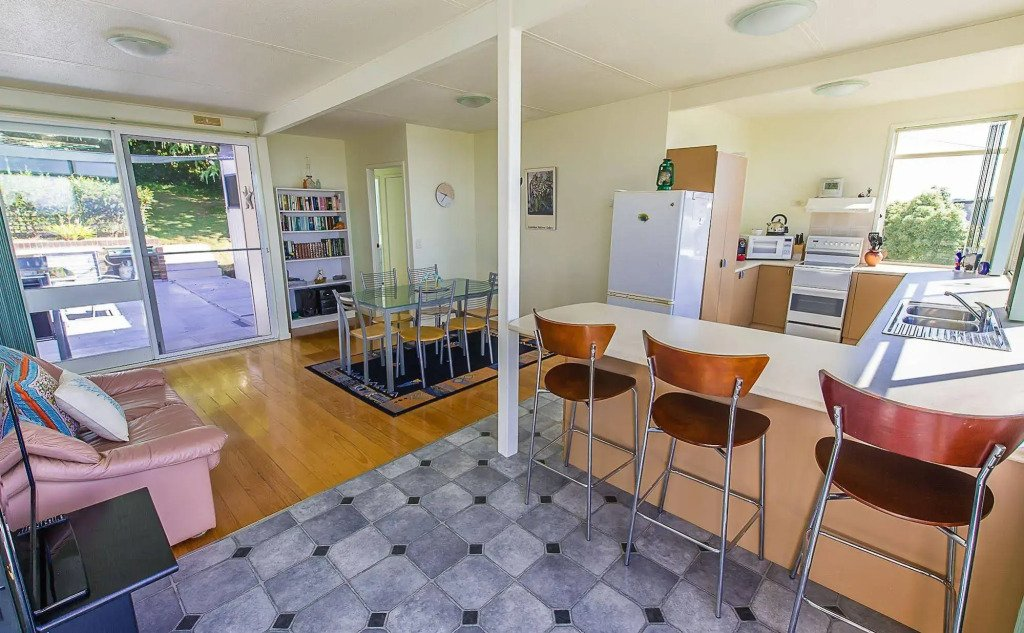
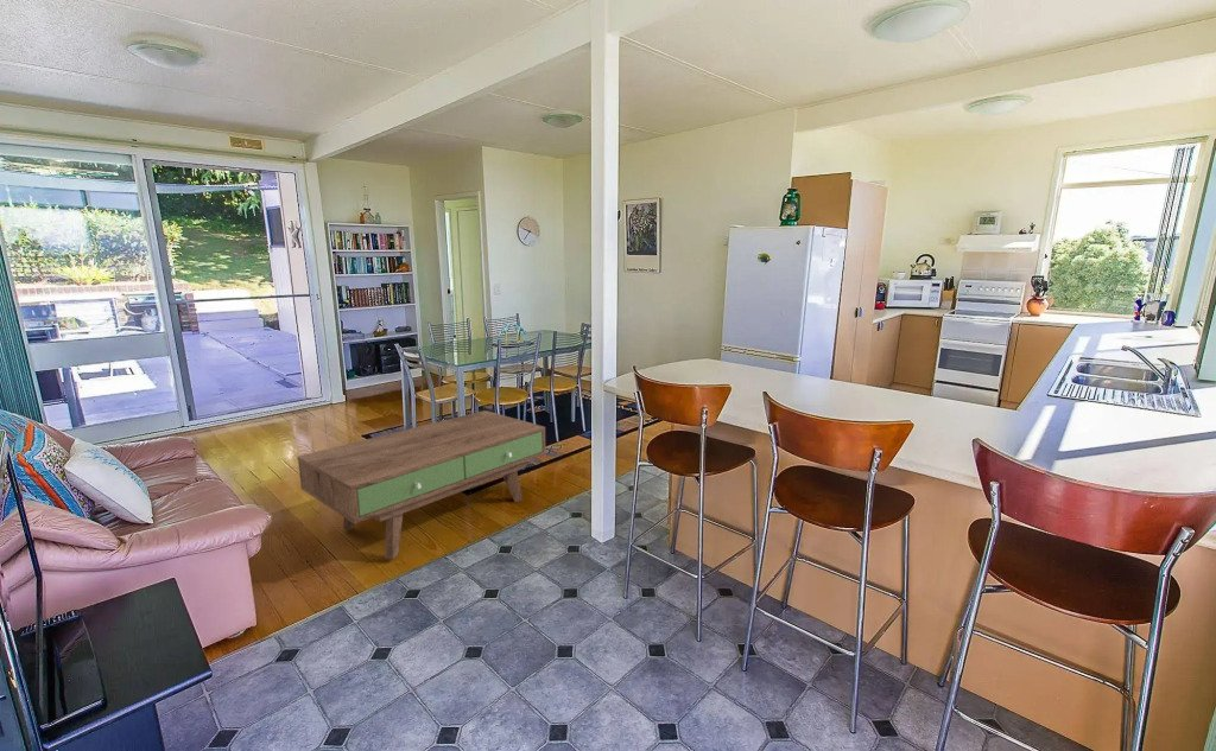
+ coffee table (436, 477)
